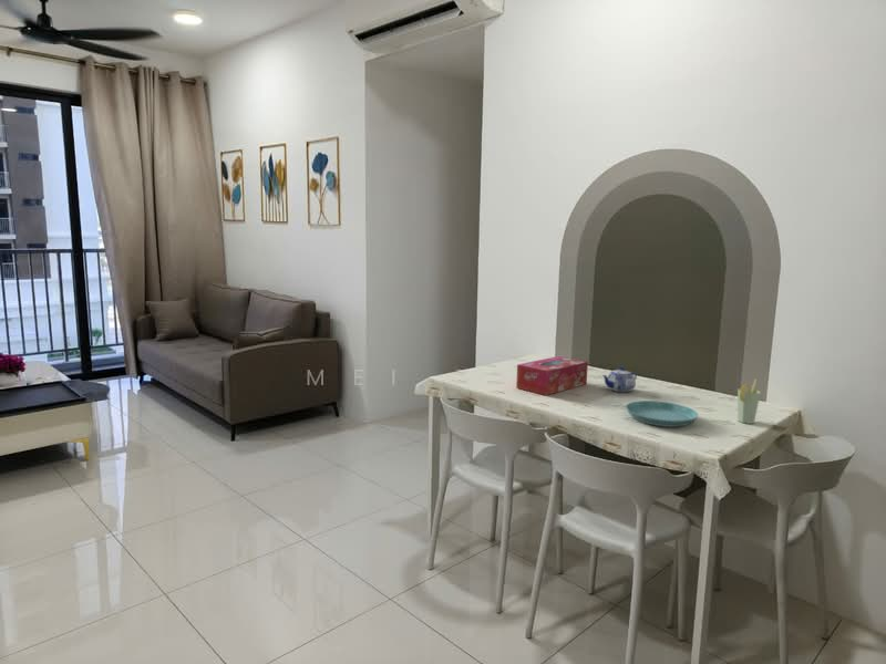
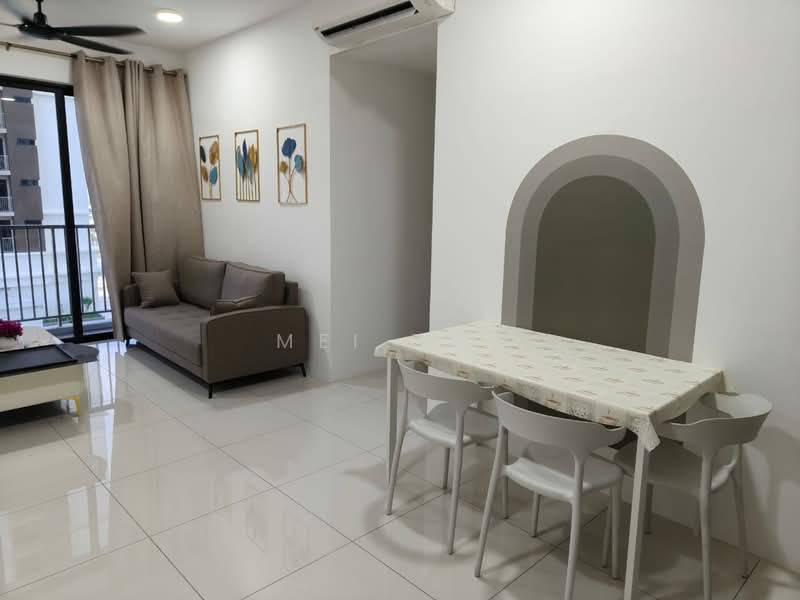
- saucer (660, 414)
- teapot (619, 378)
- cup (746, 401)
- tissue box (553, 374)
